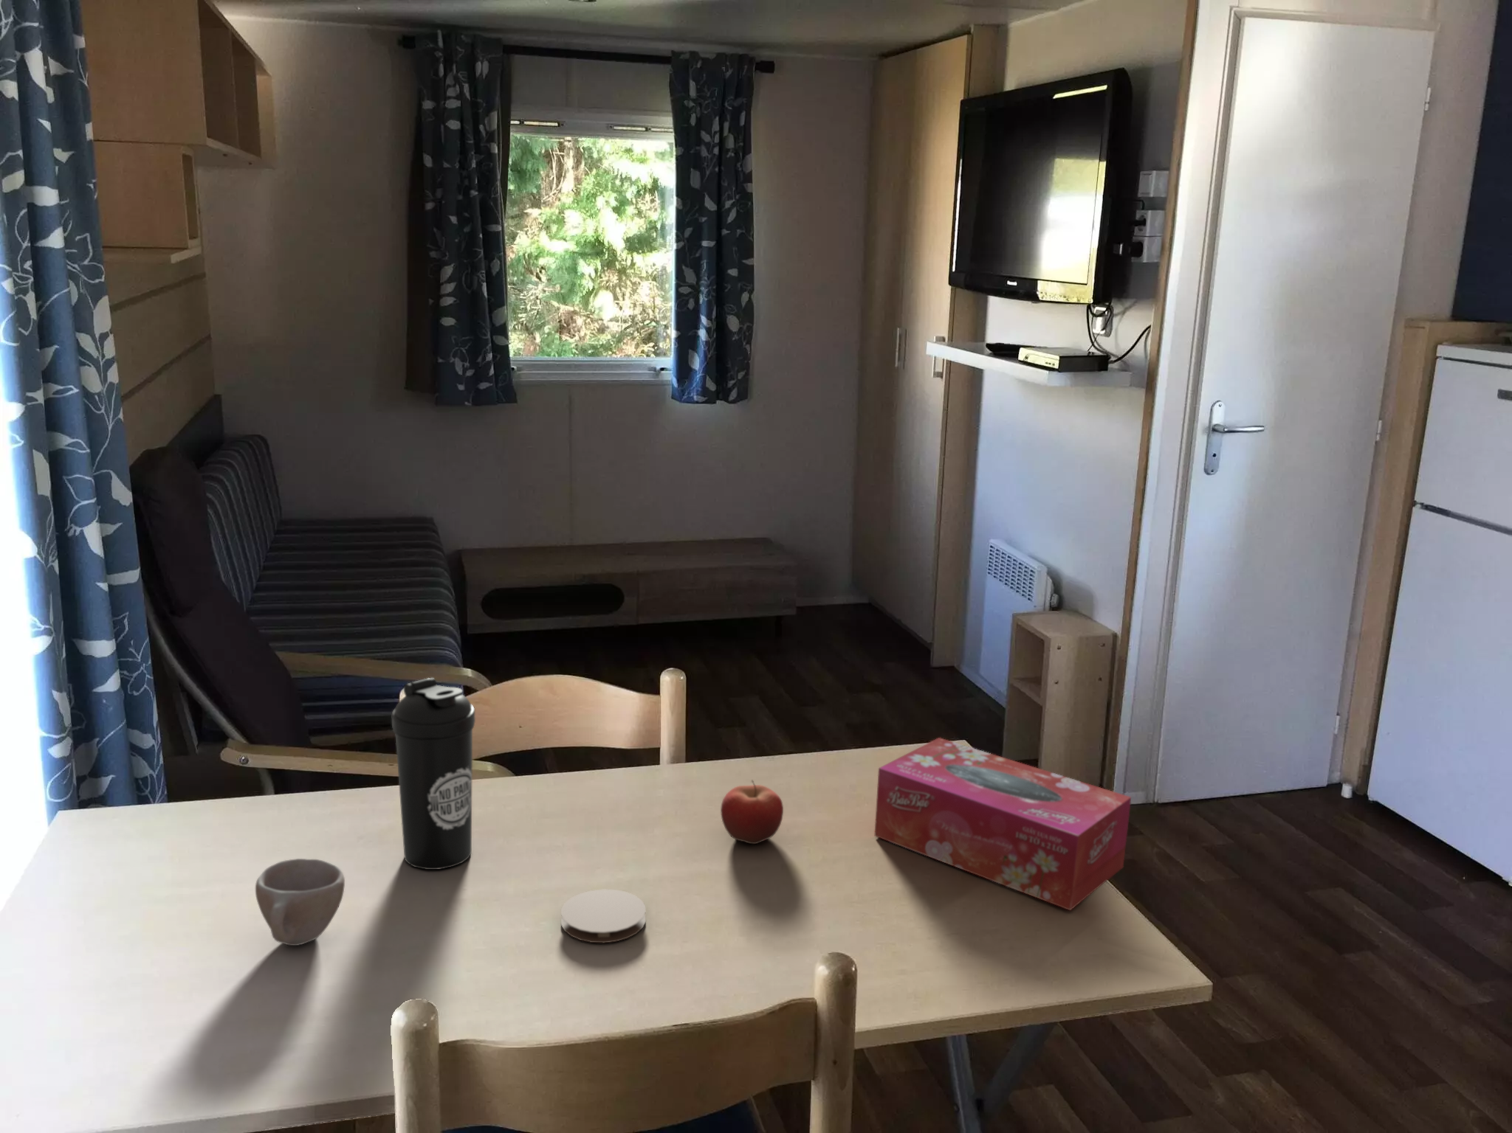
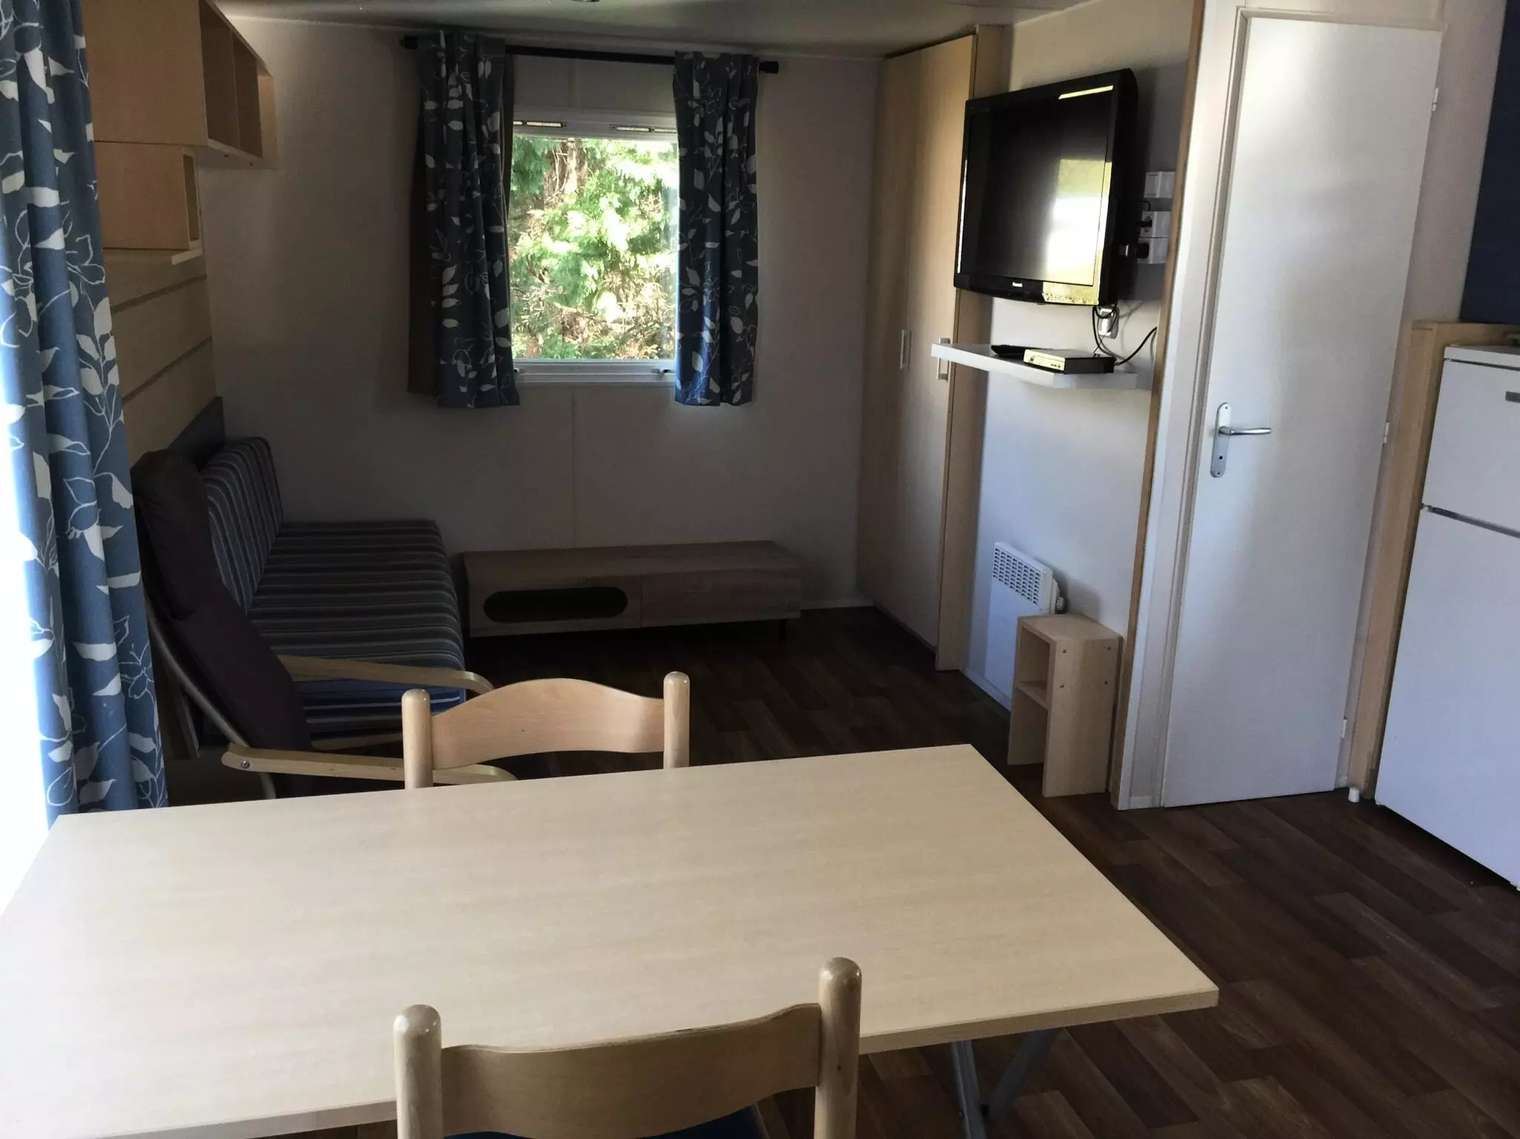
- tissue box (999, 816)
- water bottle (435, 771)
- fruit (751, 809)
- cup (298, 912)
- coaster (604, 915)
